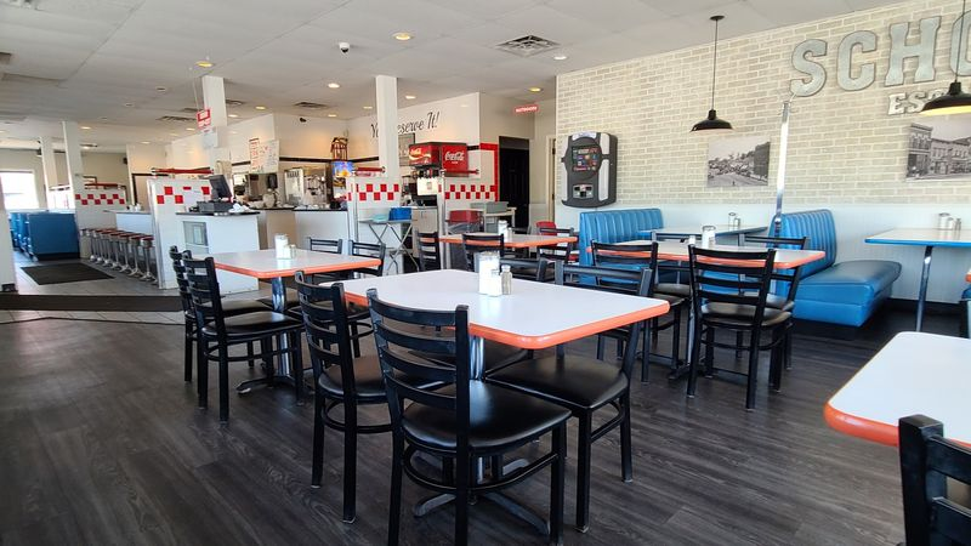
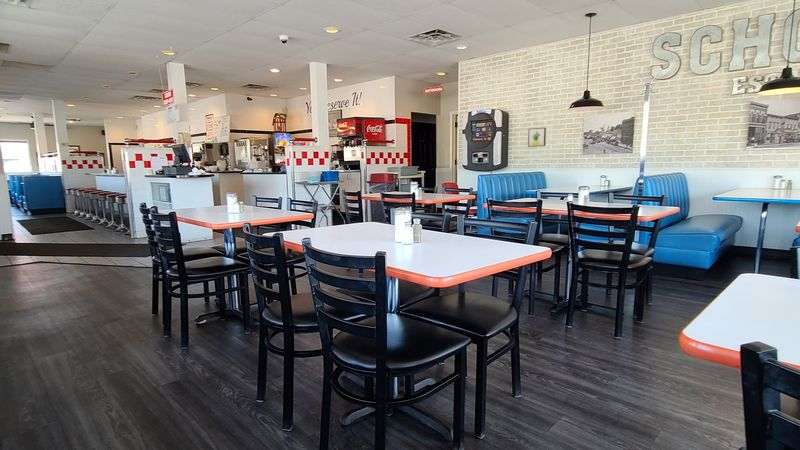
+ wall art (536, 137)
